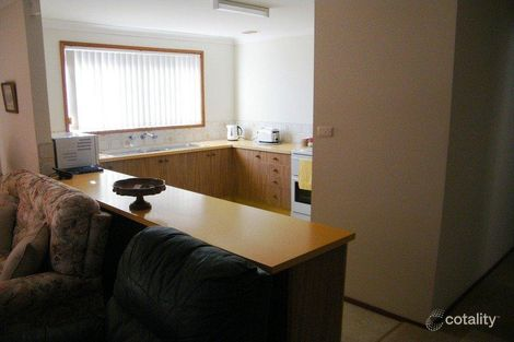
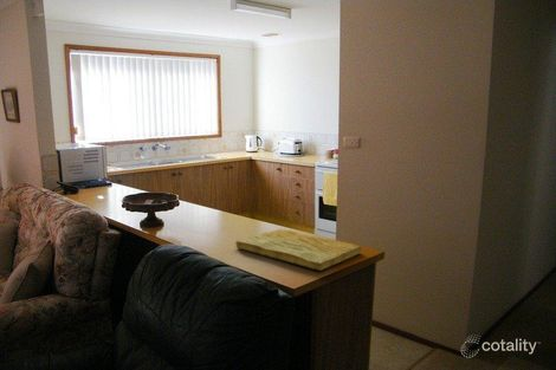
+ cutting board (297, 245)
